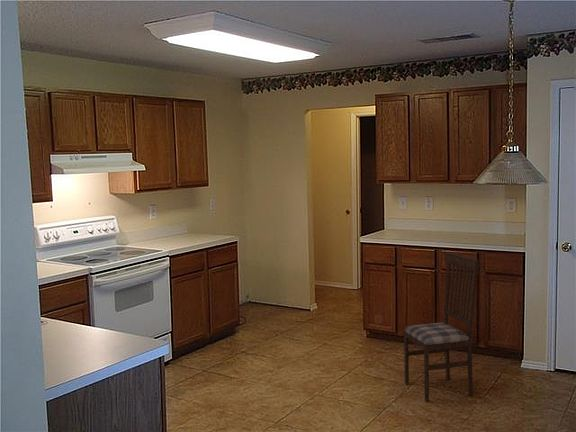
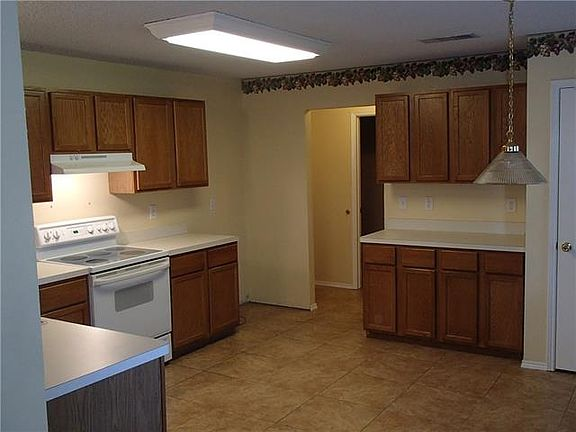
- dining chair (439, 324)
